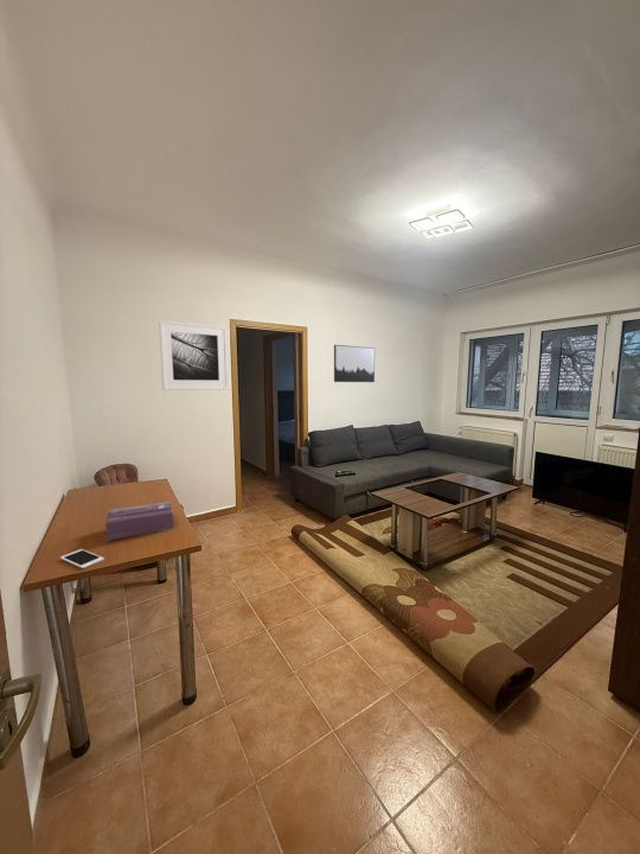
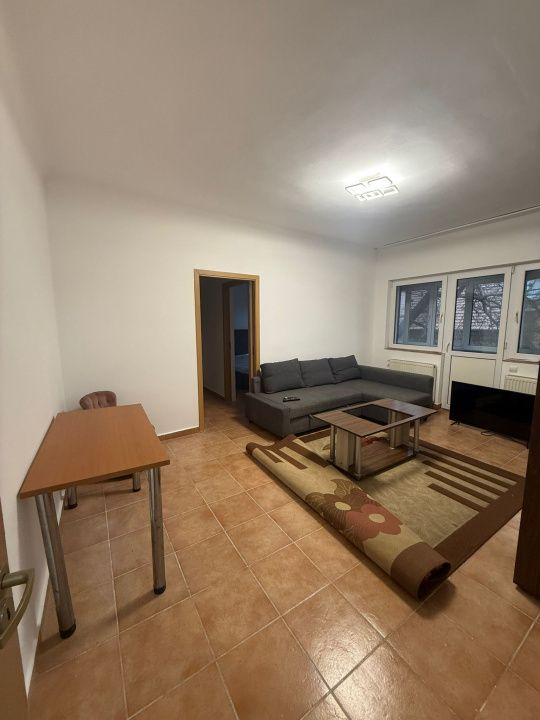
- cell phone (82, 557)
- tissue box (141, 518)
- wall art (354, 364)
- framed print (196, 357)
